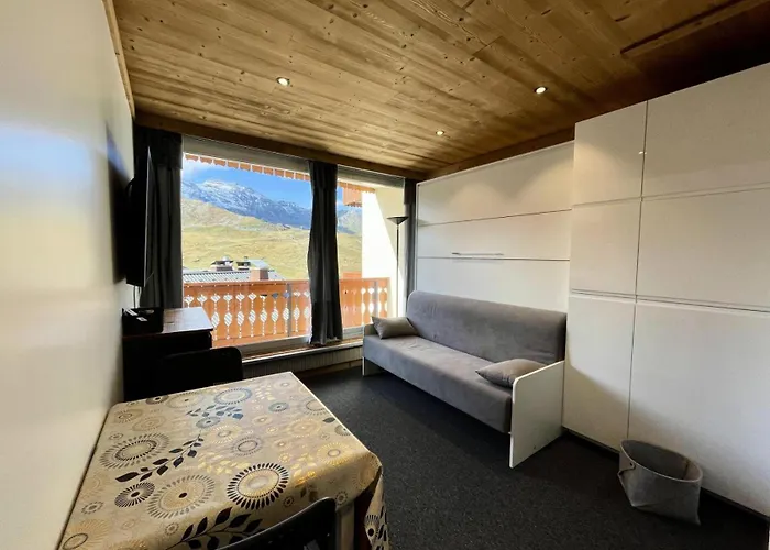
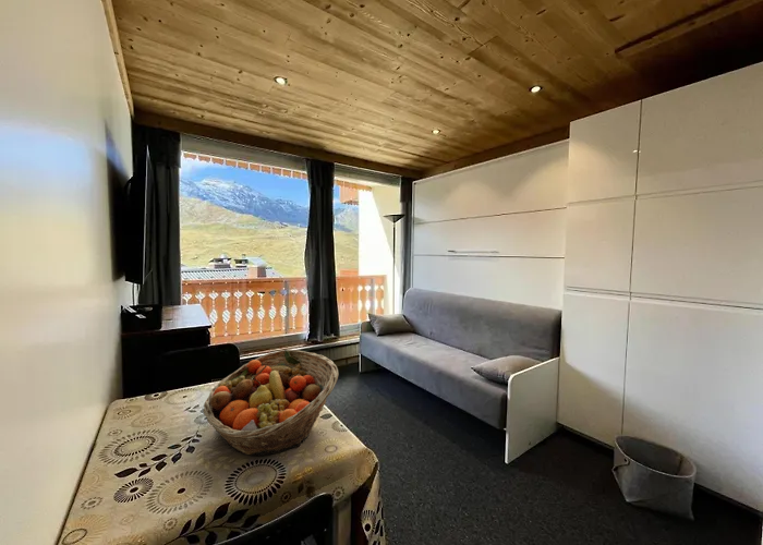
+ fruit basket (272, 395)
